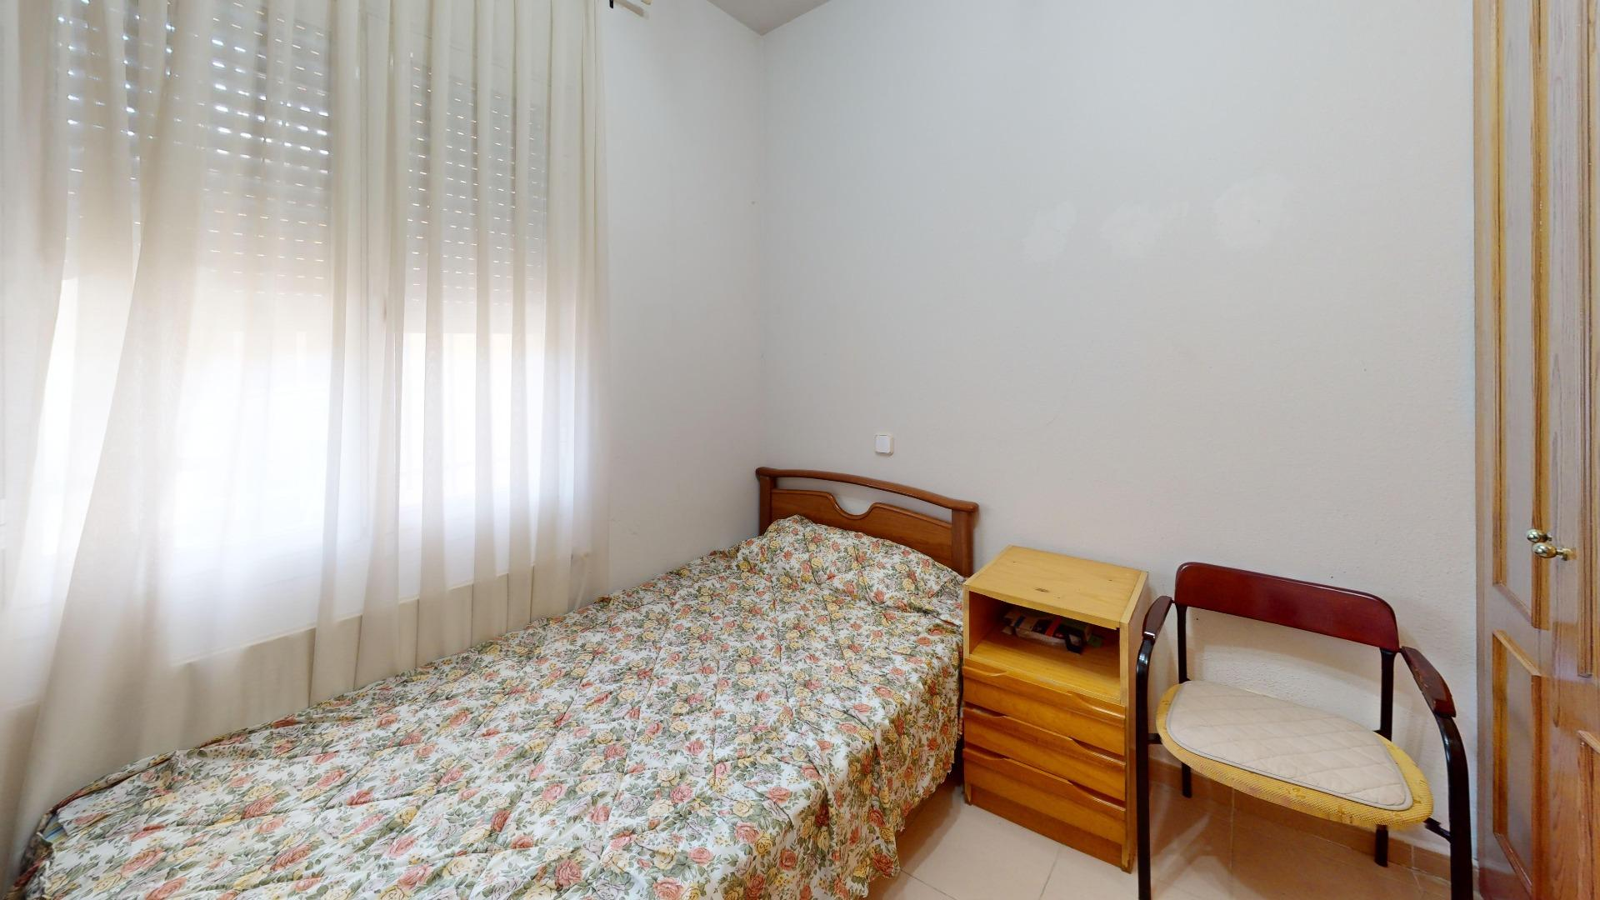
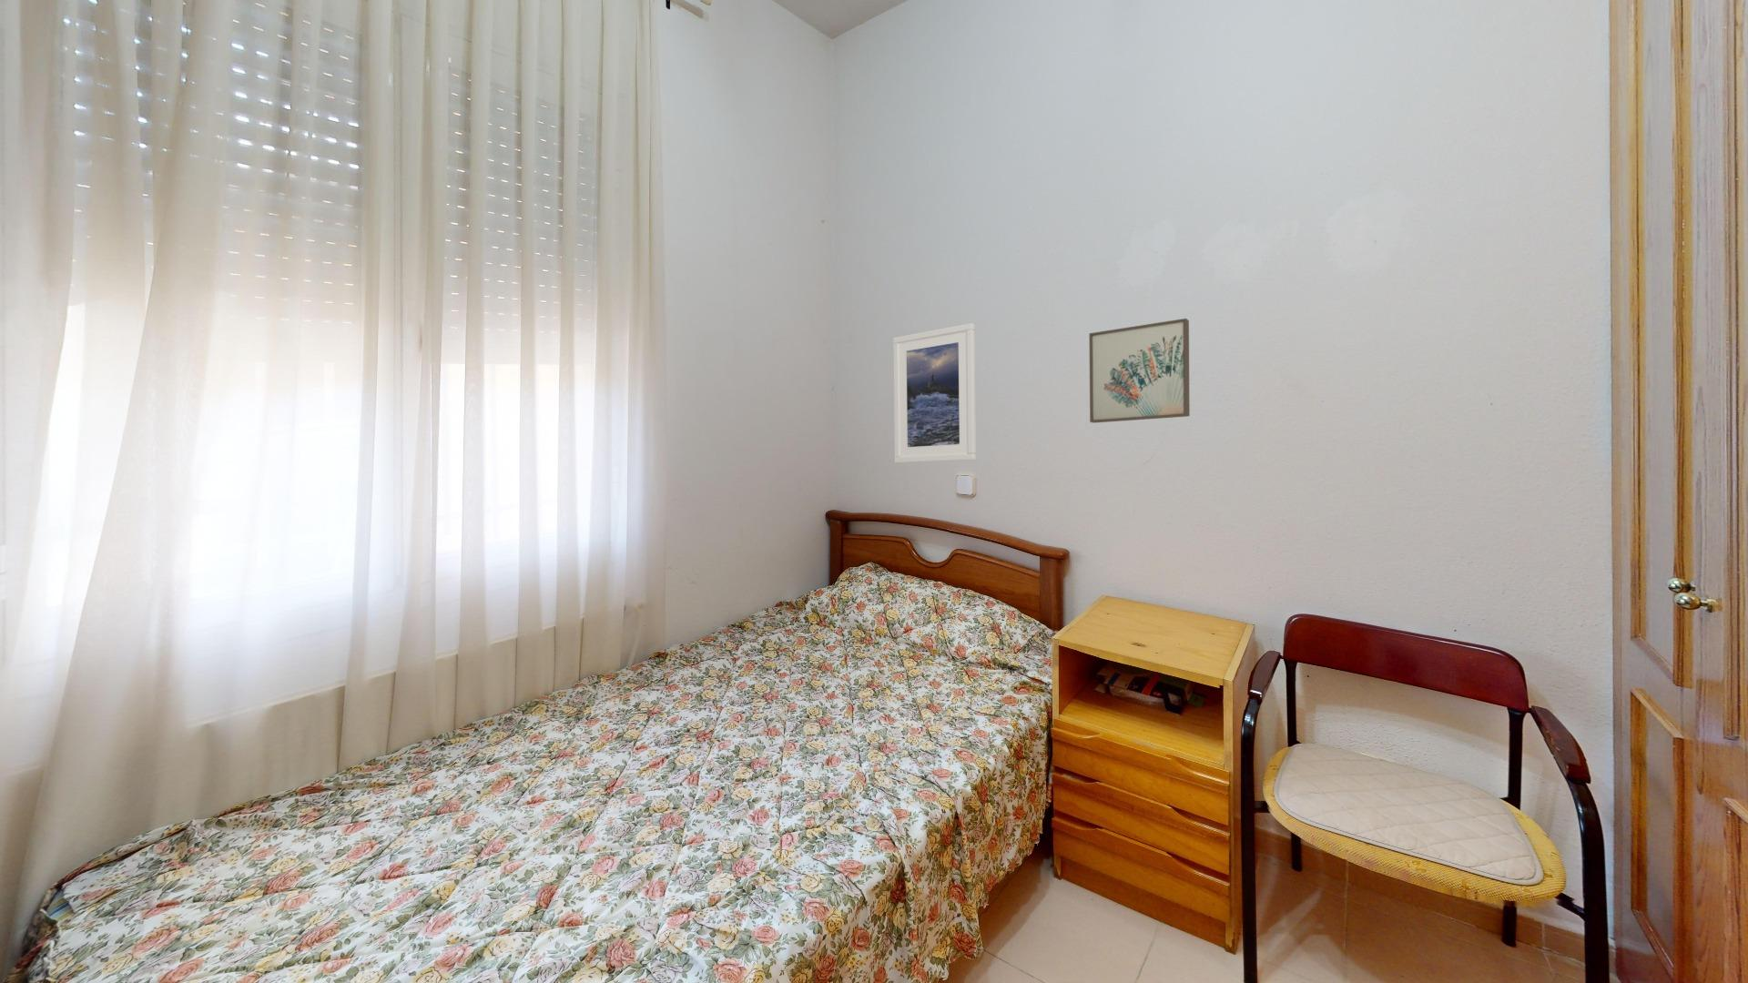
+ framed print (933, 396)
+ wall art (1137, 373)
